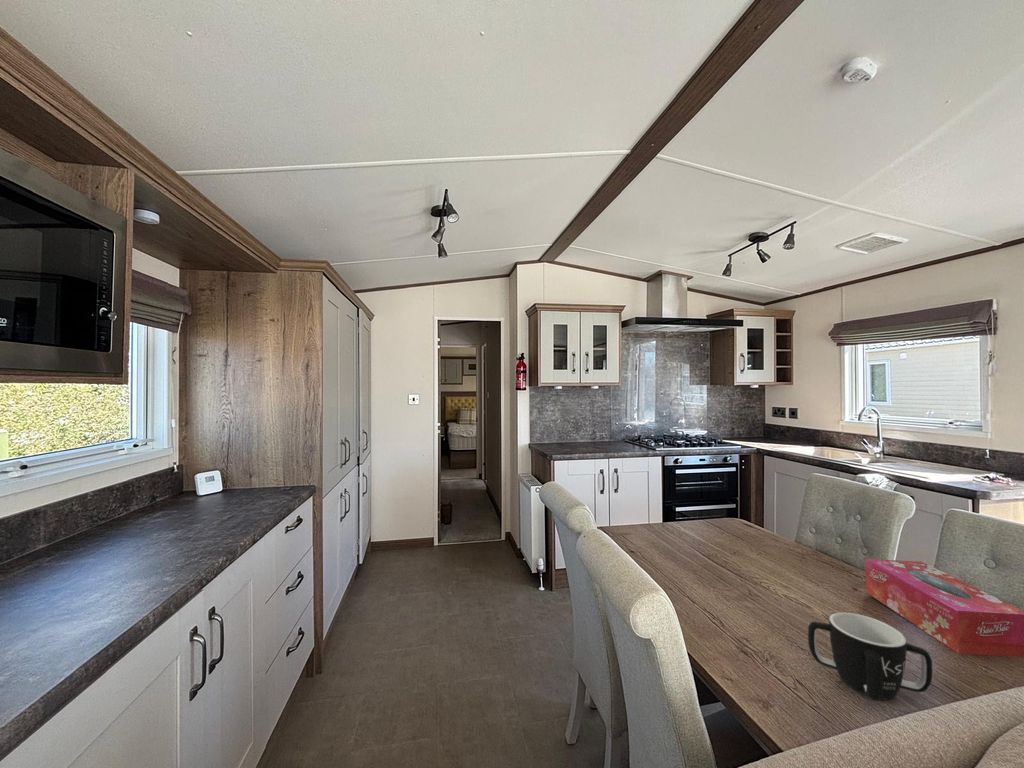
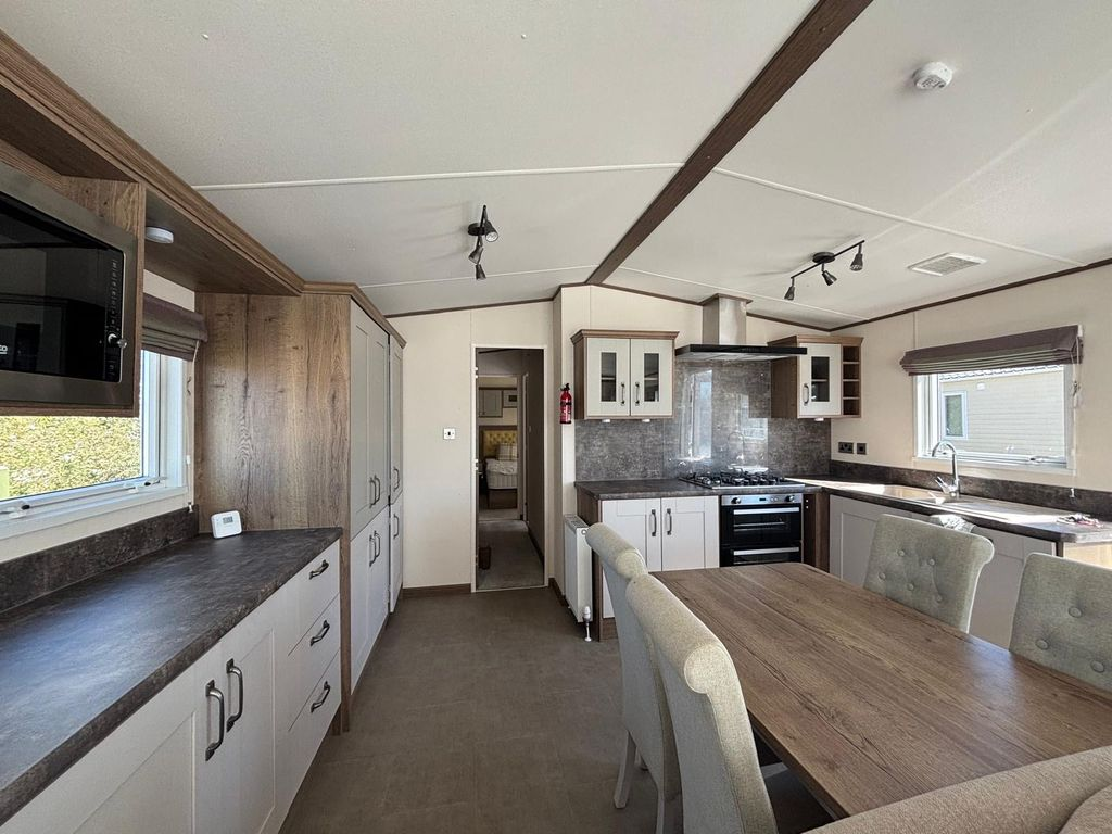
- tissue box (937, 601)
- mug (866, 656)
